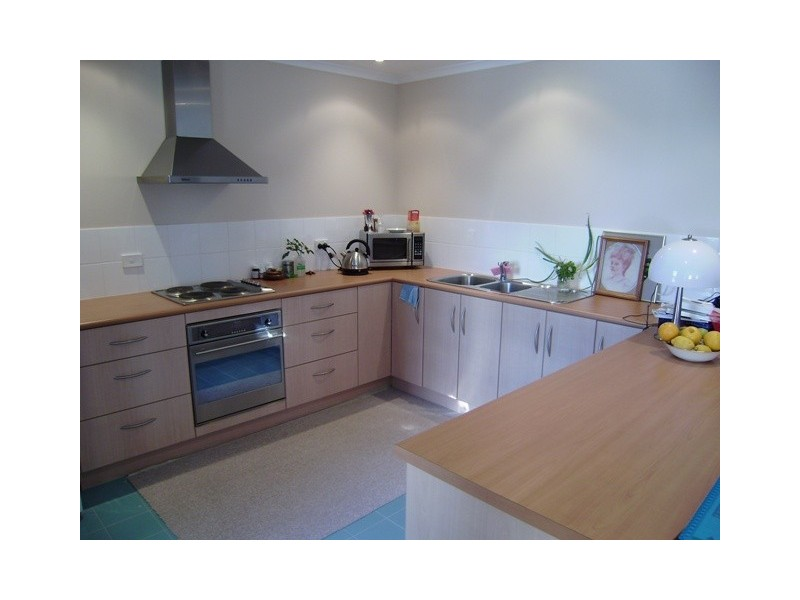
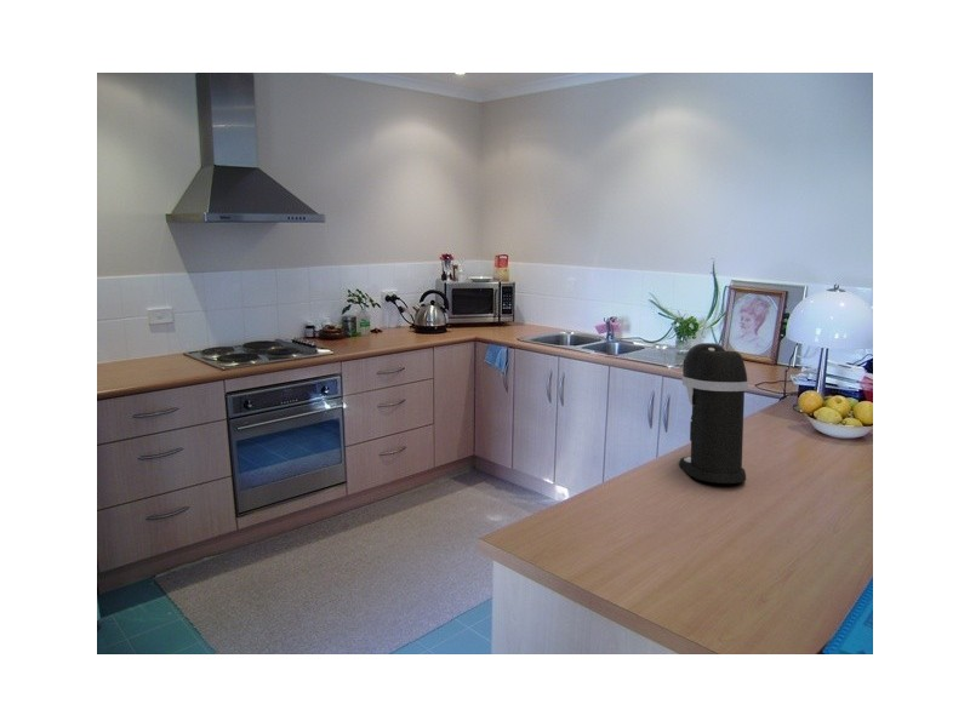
+ coffee maker (713, 408)
